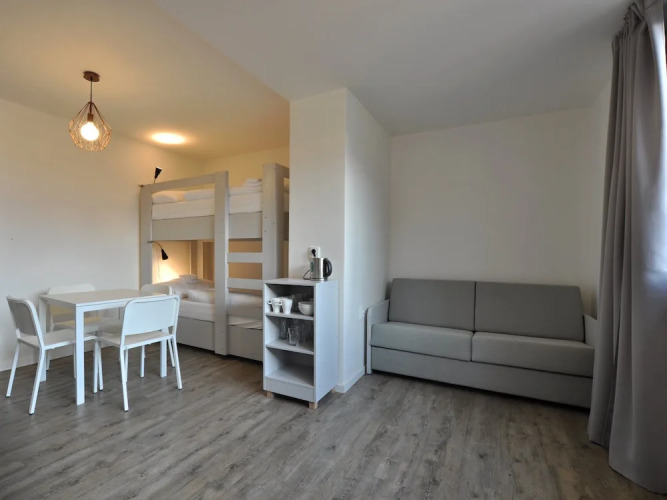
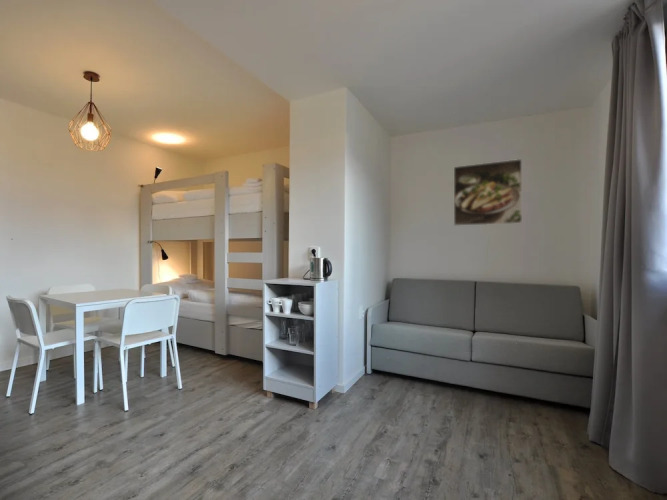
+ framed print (486, 193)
